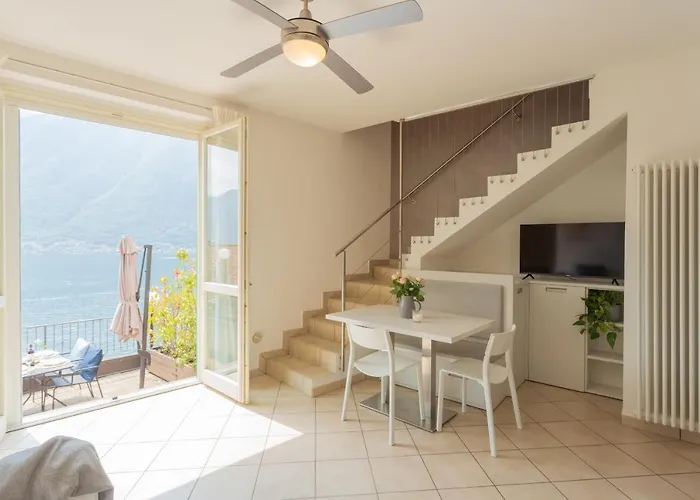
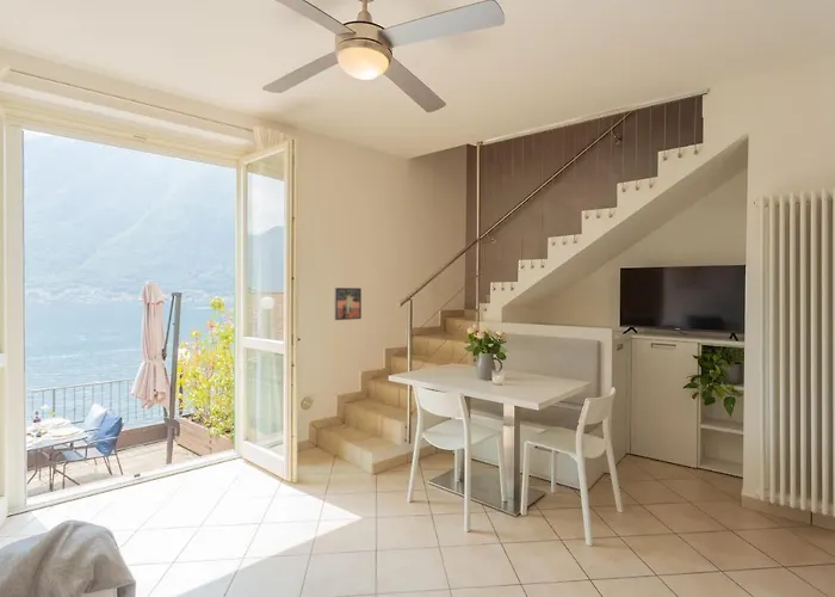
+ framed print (347, 303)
